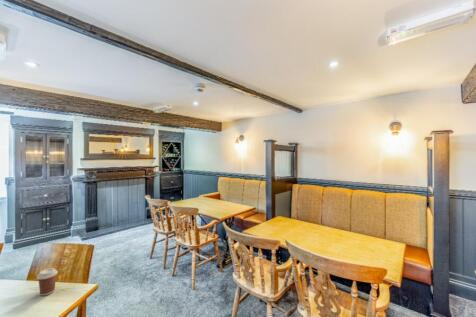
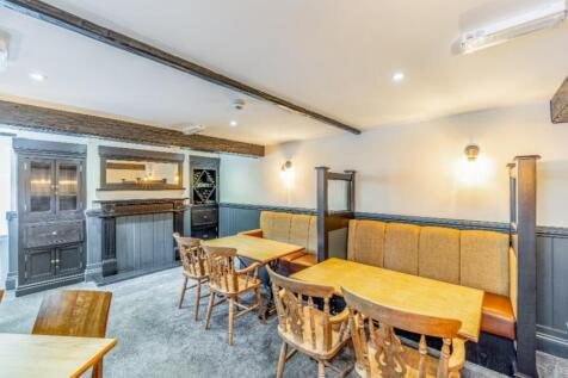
- coffee cup (47, 281)
